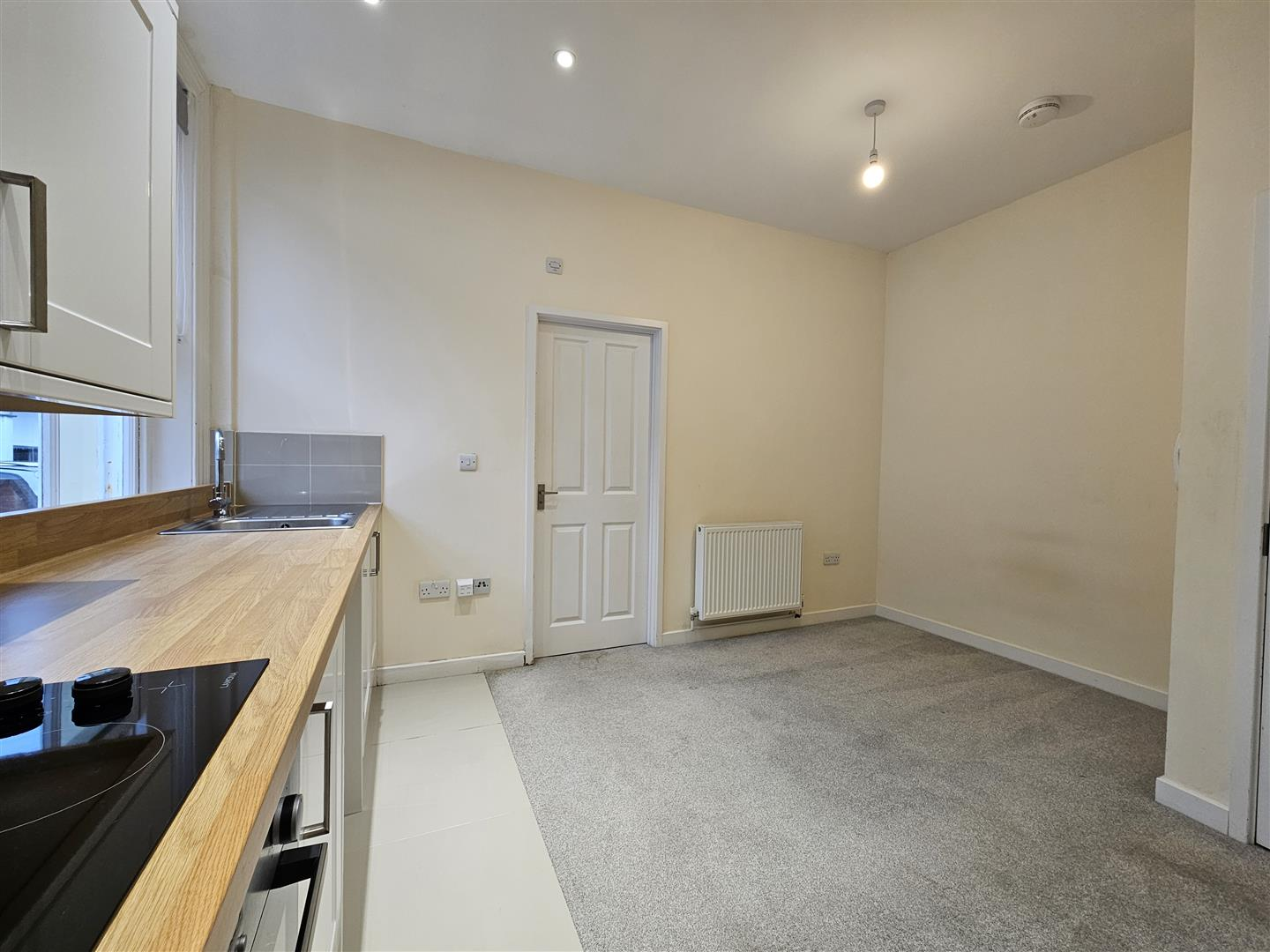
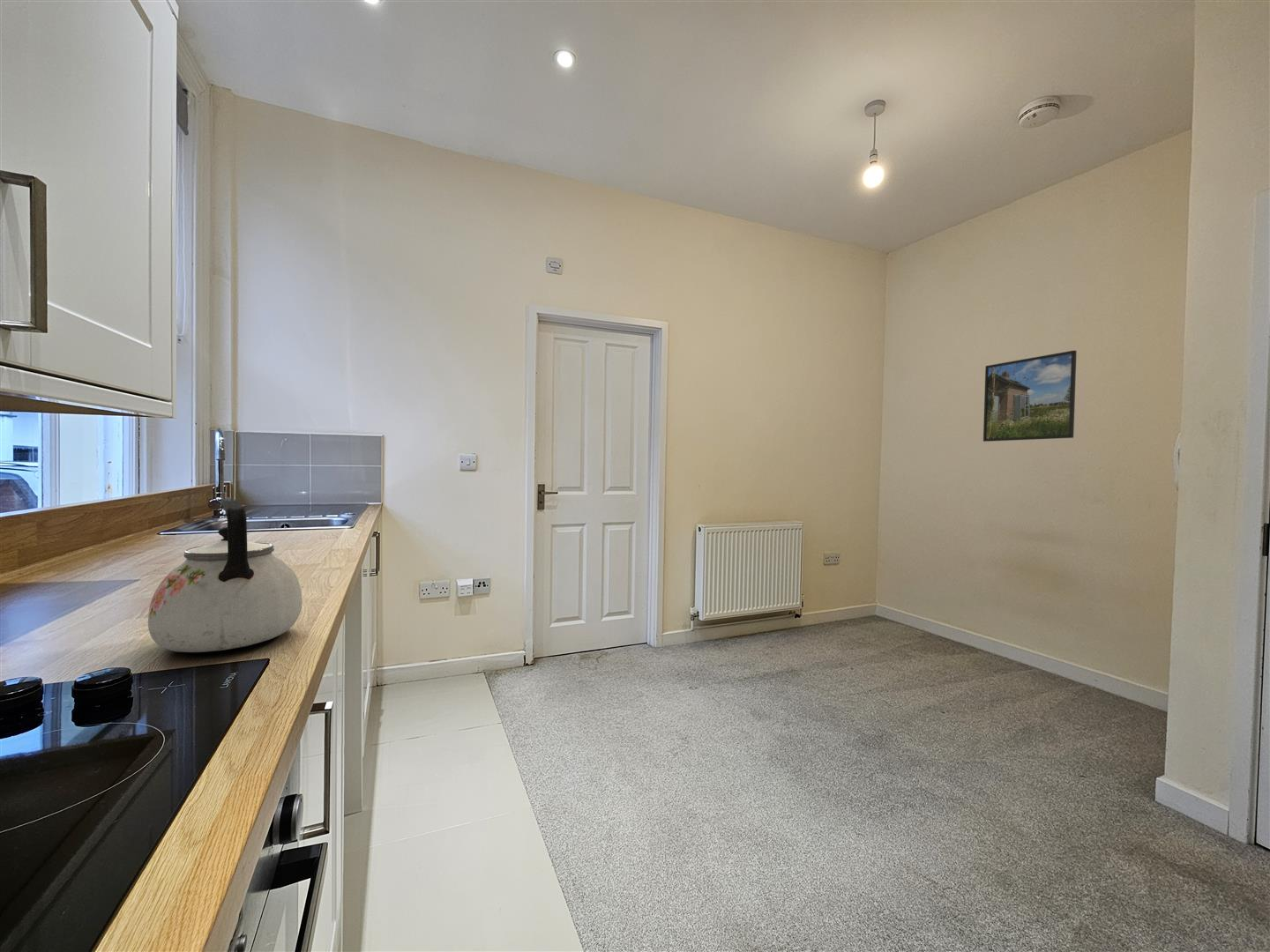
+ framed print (1026, 399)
+ kettle (230, 569)
